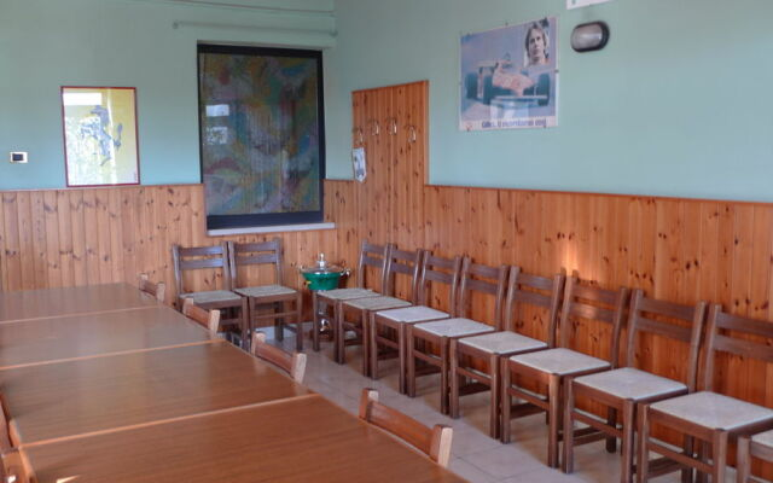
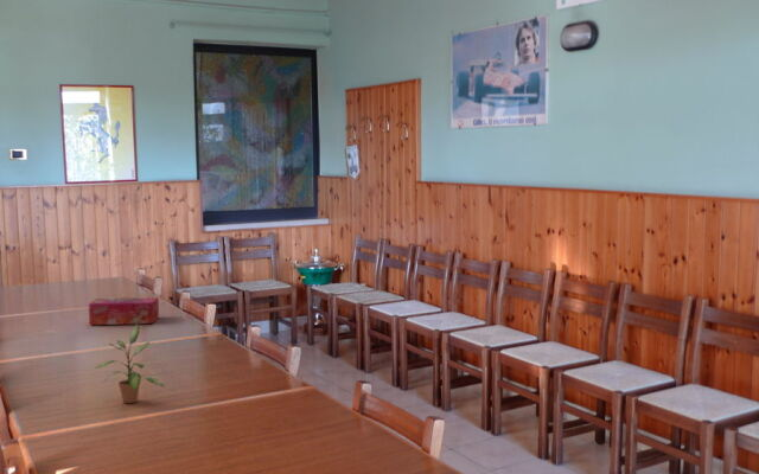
+ potted plant (135, 363)
+ tissue box (125, 310)
